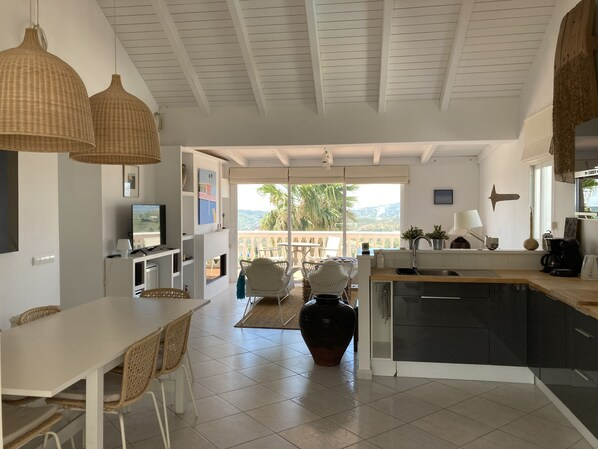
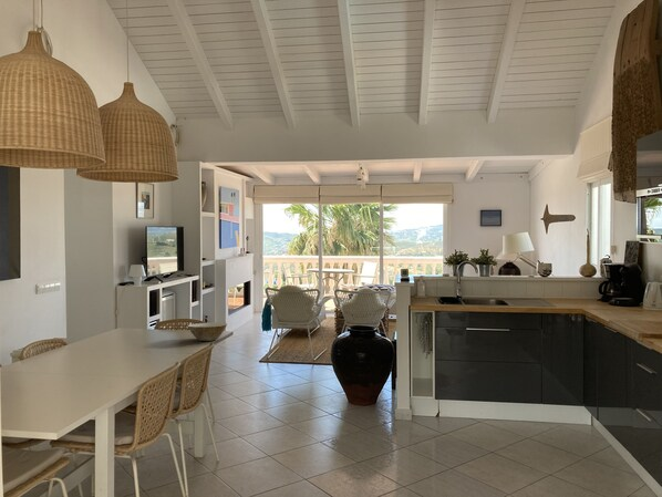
+ bowl (207, 331)
